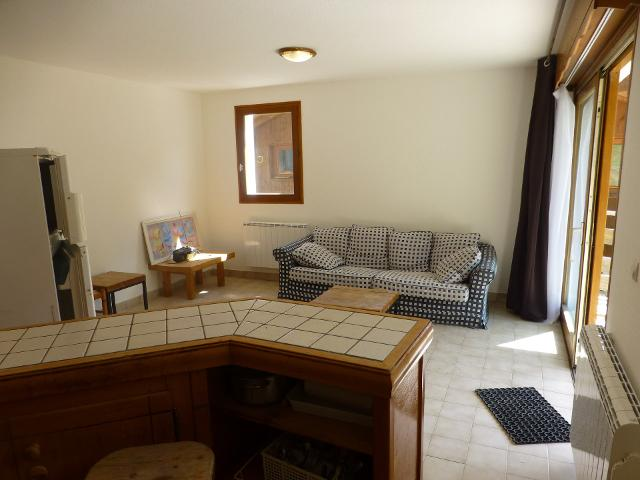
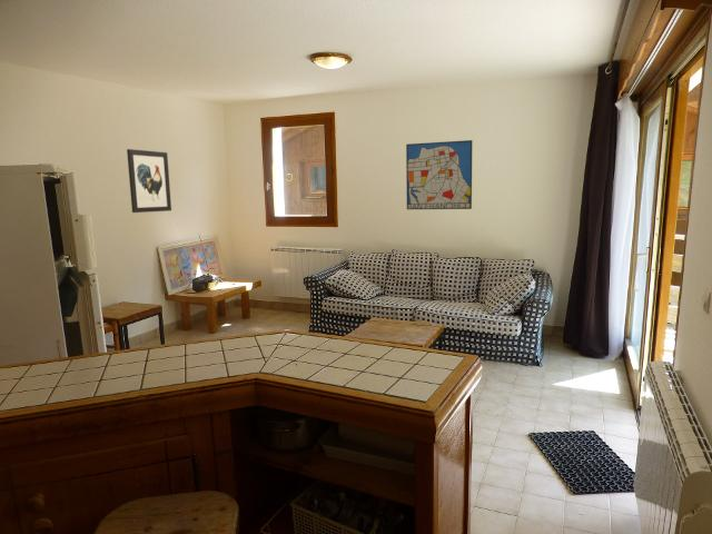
+ wall art (438, 176)
+ wall art (150, 181)
